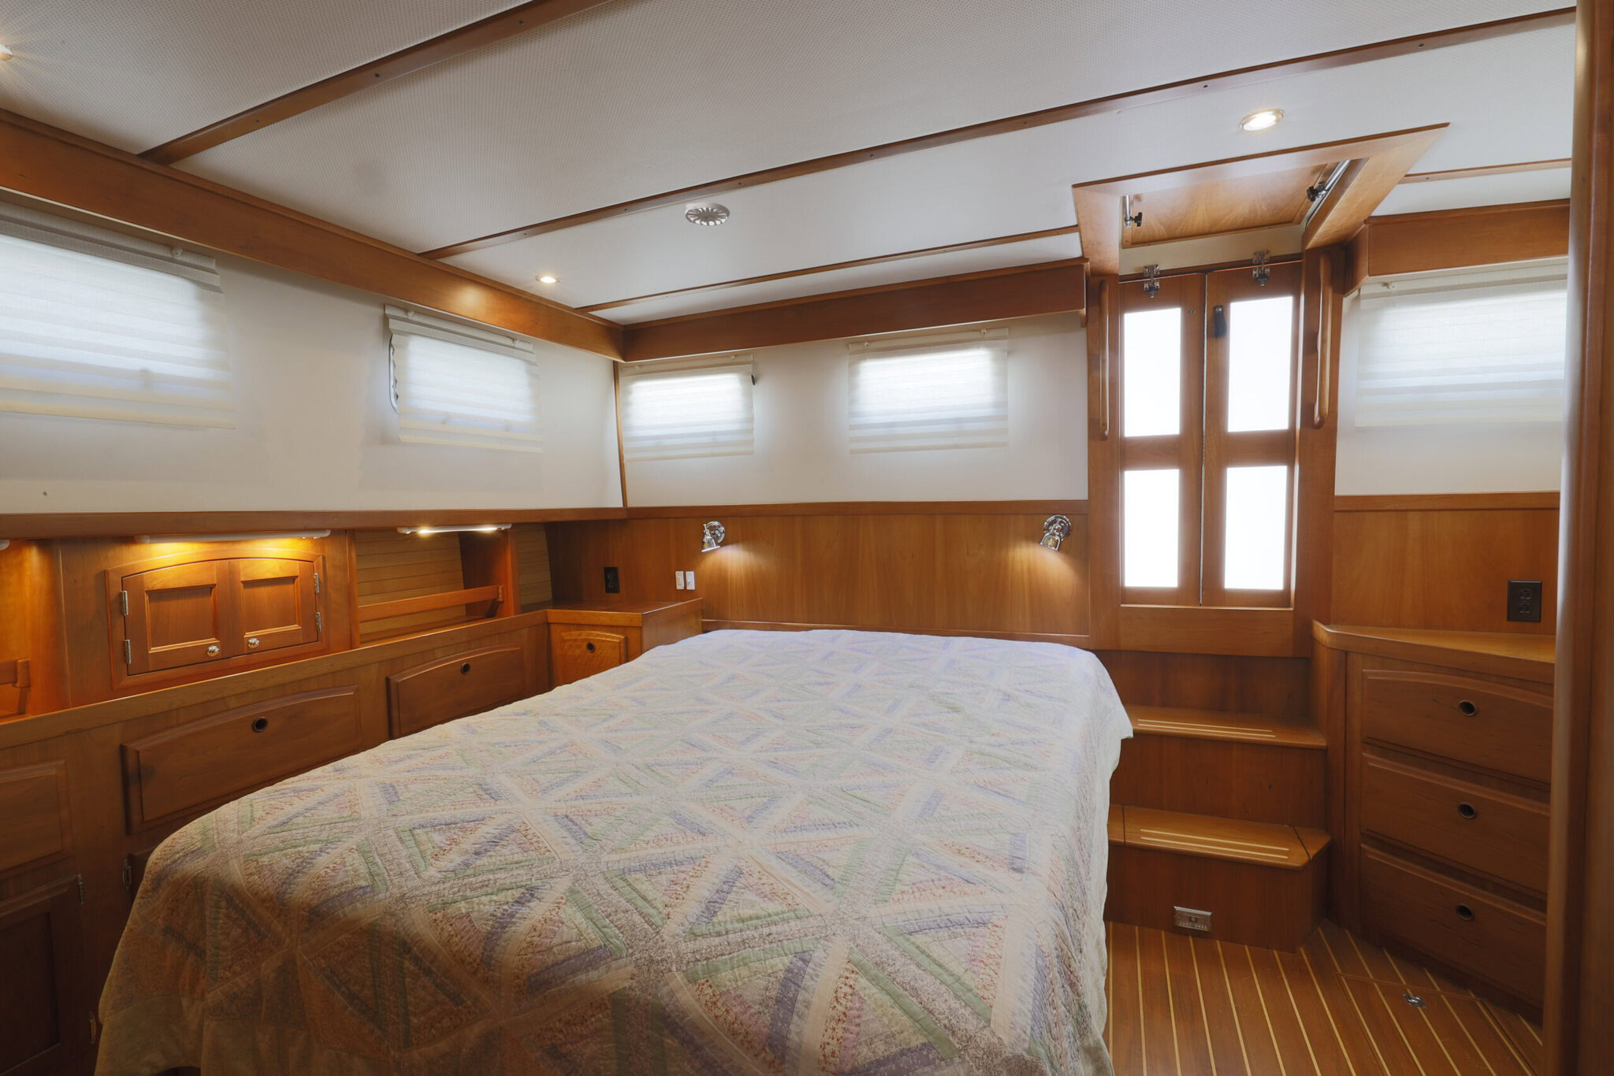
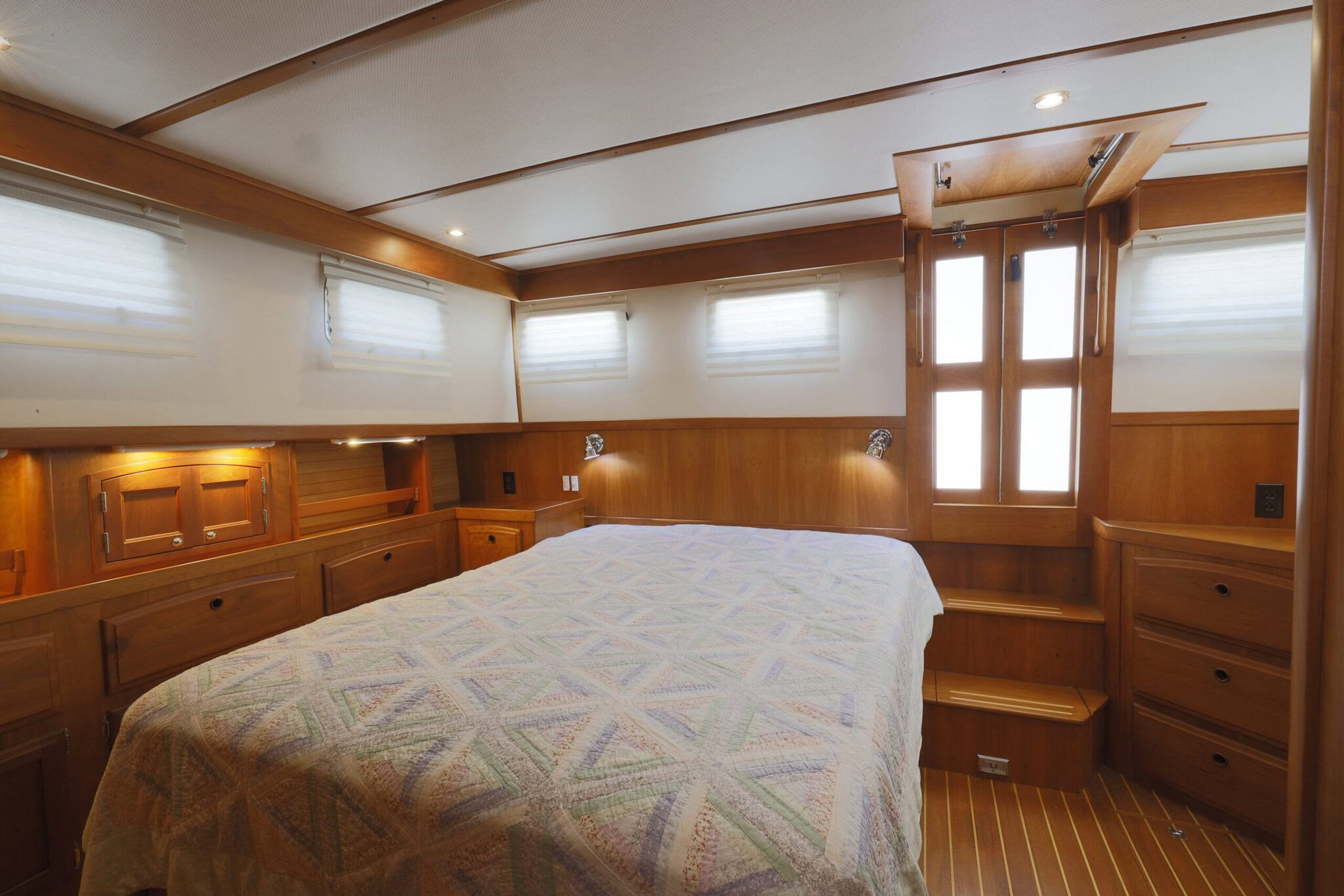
- smoke detector (707, 216)
